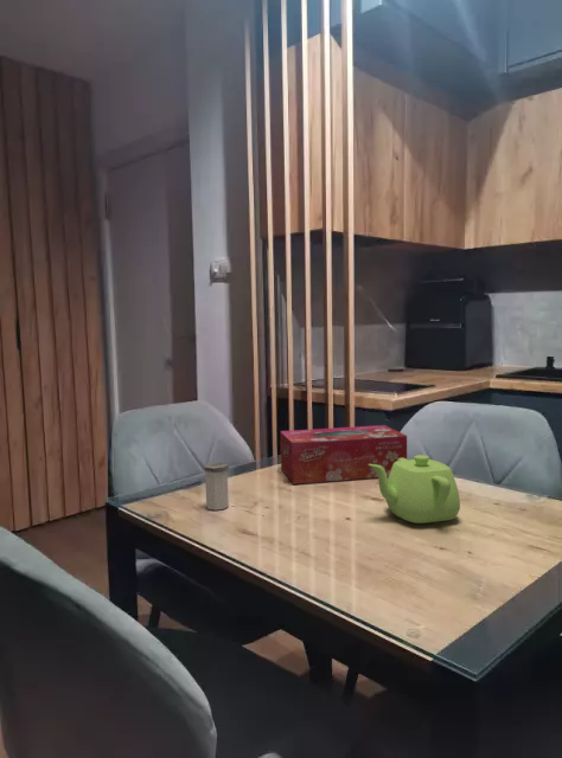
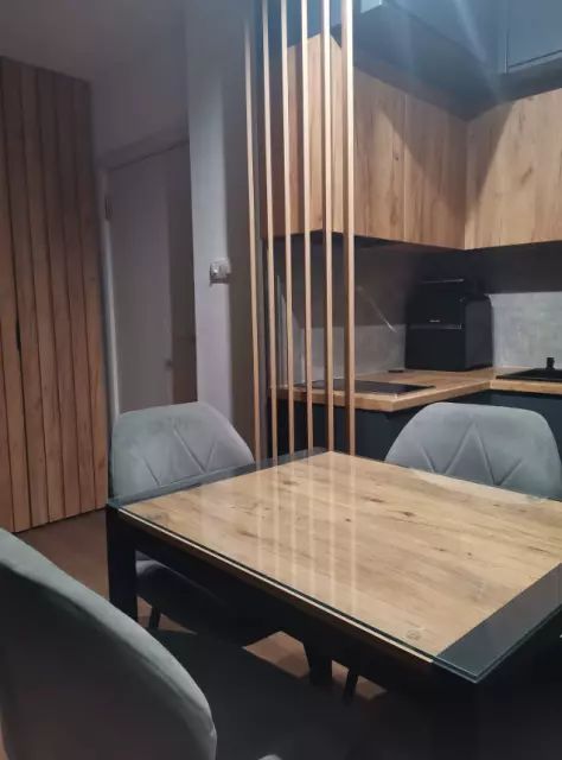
- tissue box (341, 452)
- teapot (410, 487)
- salt shaker (216, 486)
